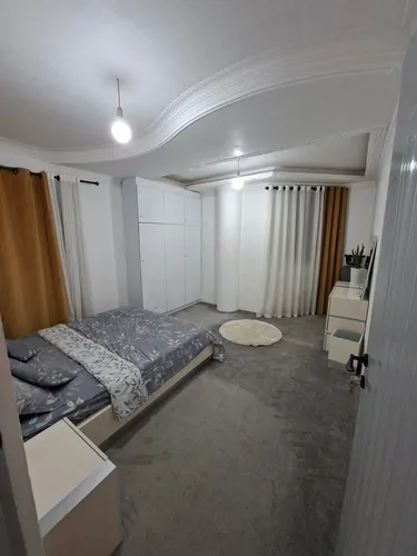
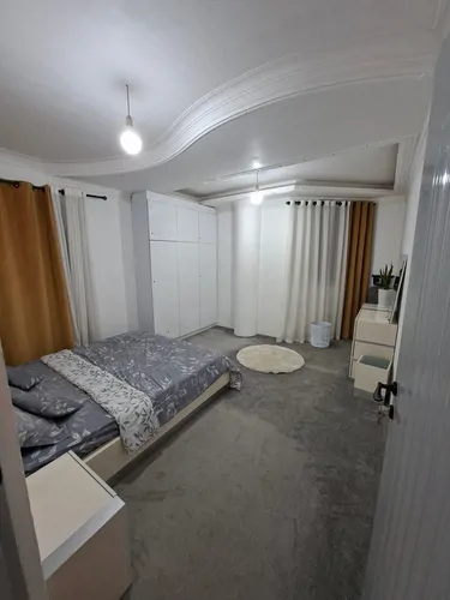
+ waste bin (319, 334)
